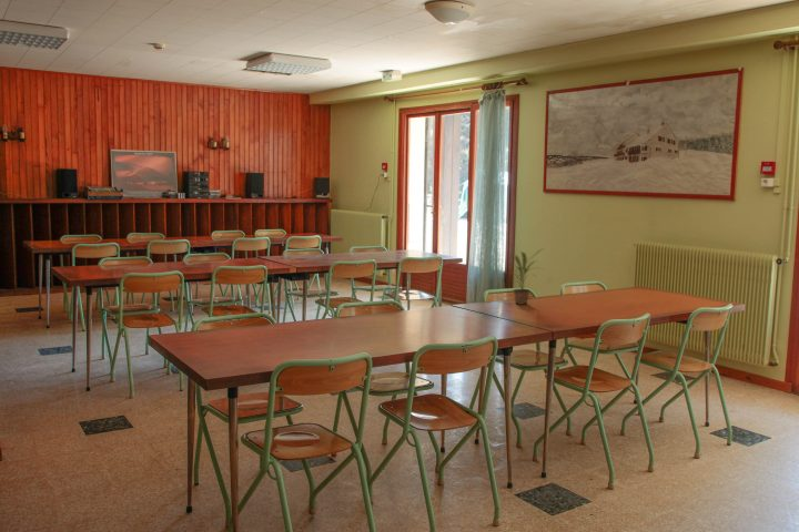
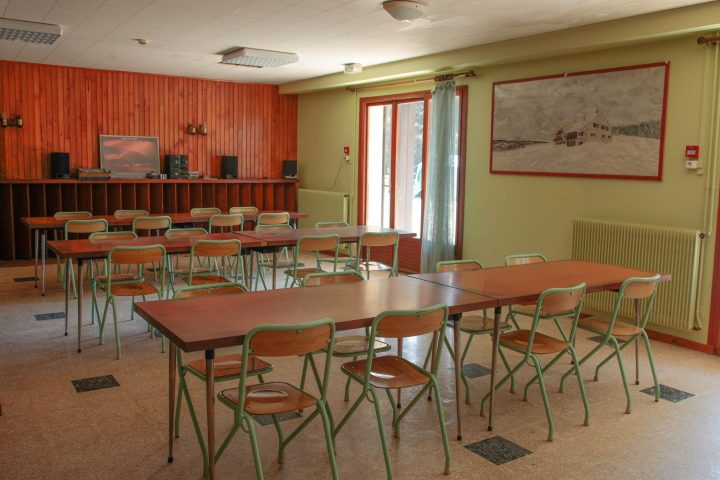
- potted plant (522, 276)
